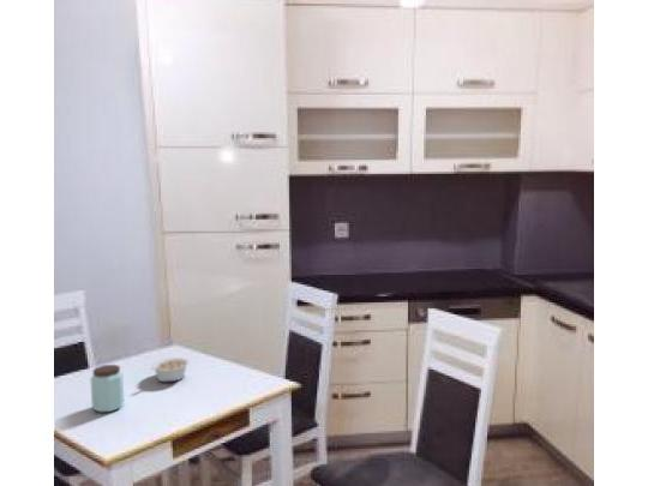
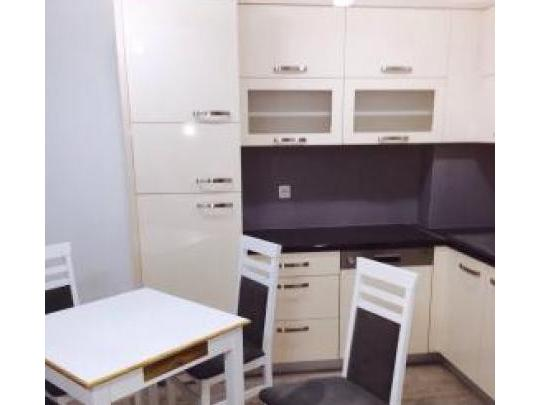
- peanut butter (107, 388)
- legume (170, 370)
